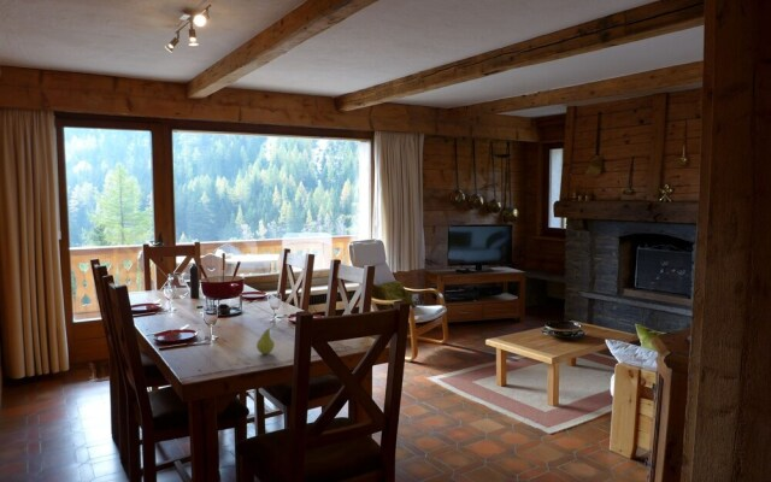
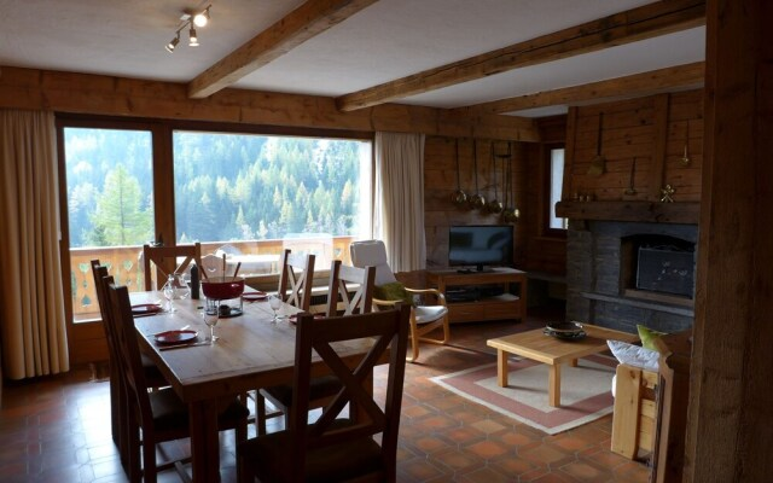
- fruit (266, 339)
